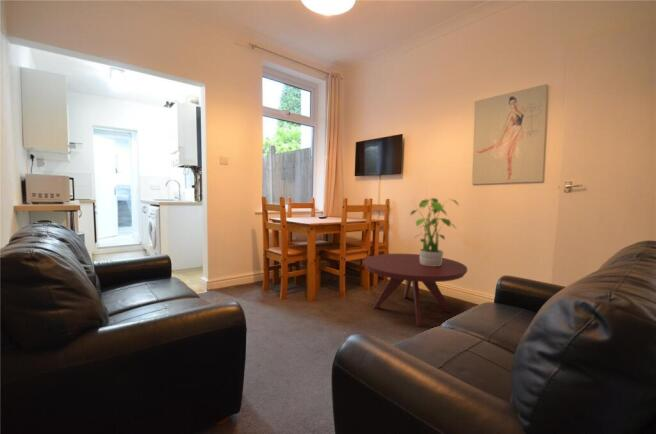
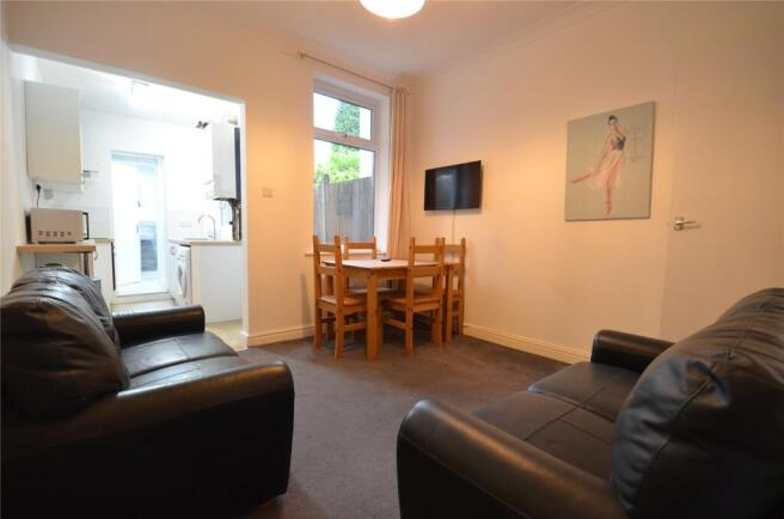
- potted plant (434, 231)
- coffee table (413, 286)
